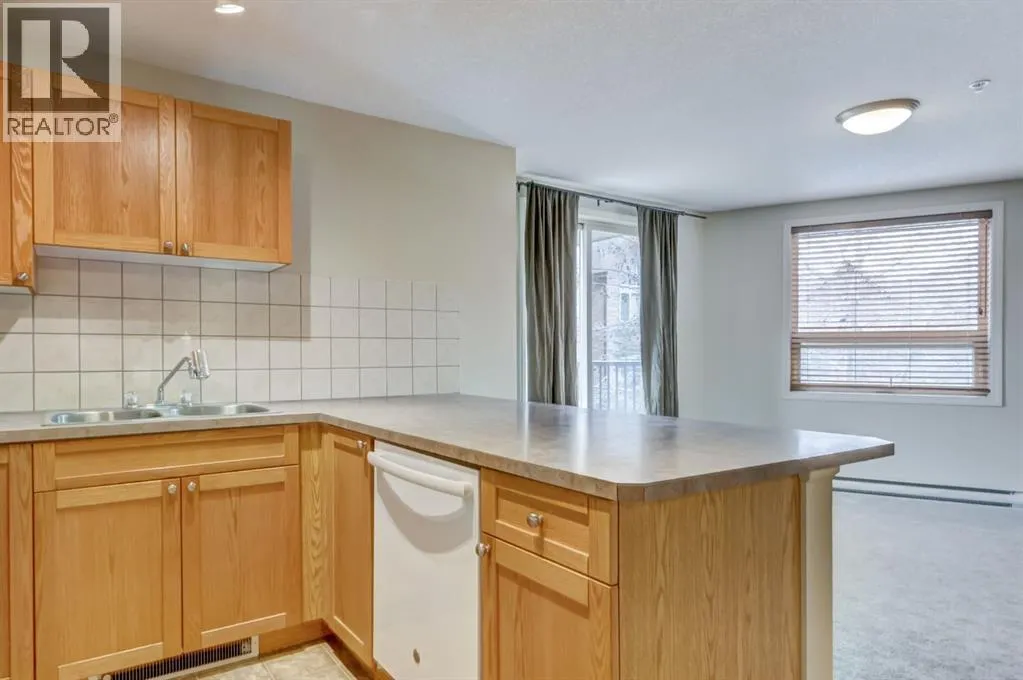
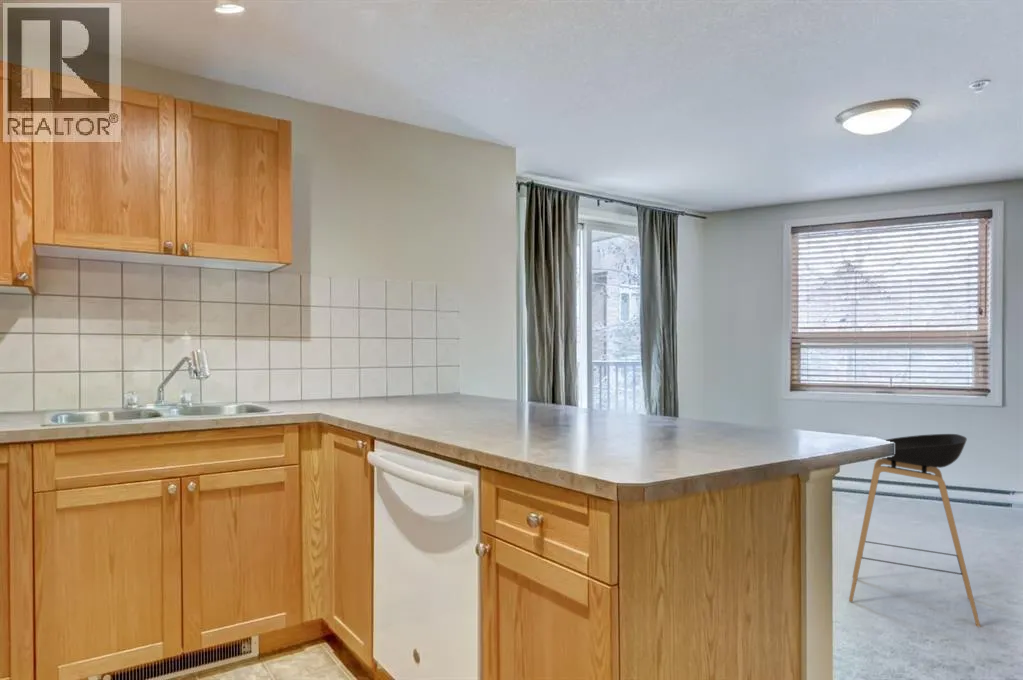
+ stool (907, 547)
